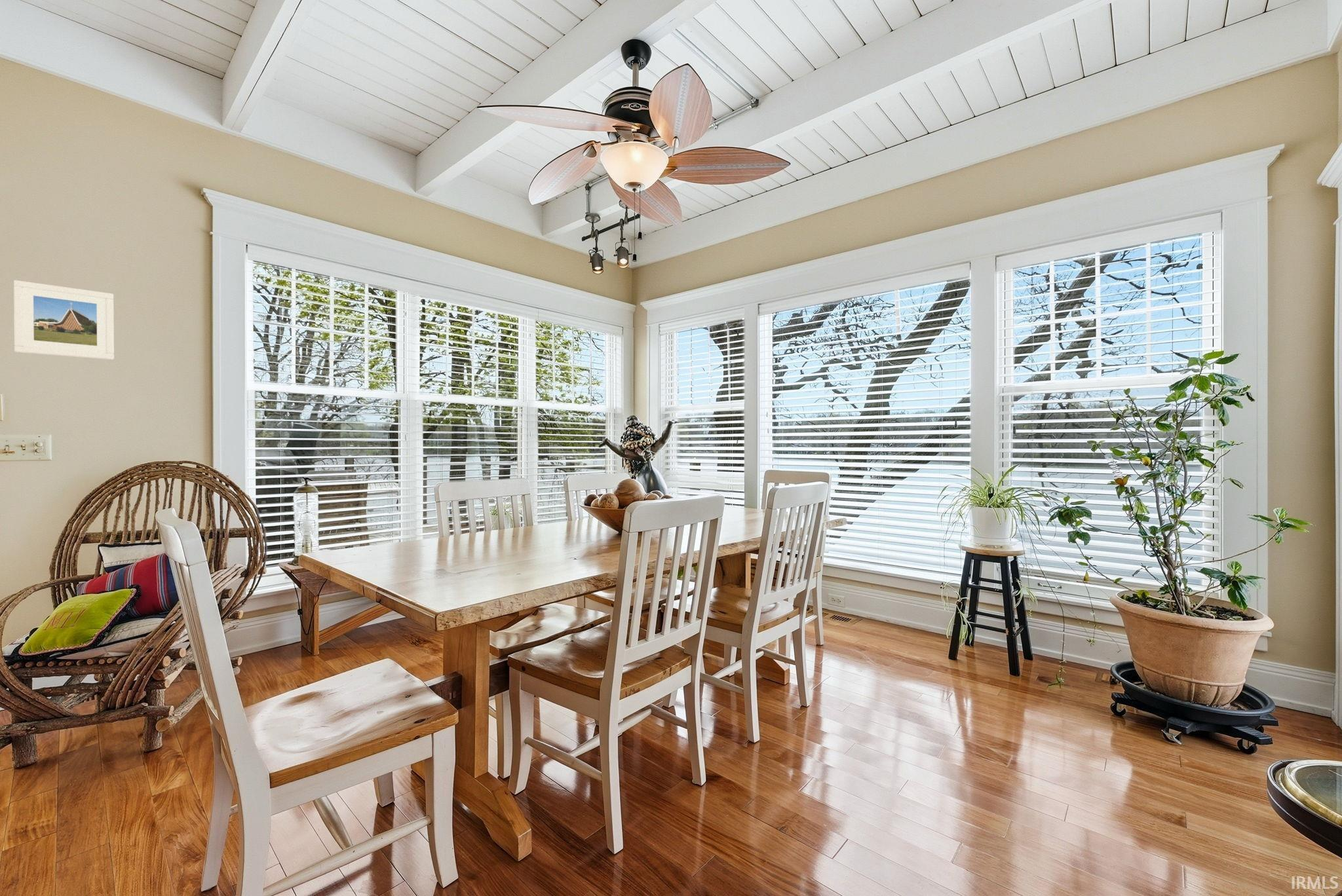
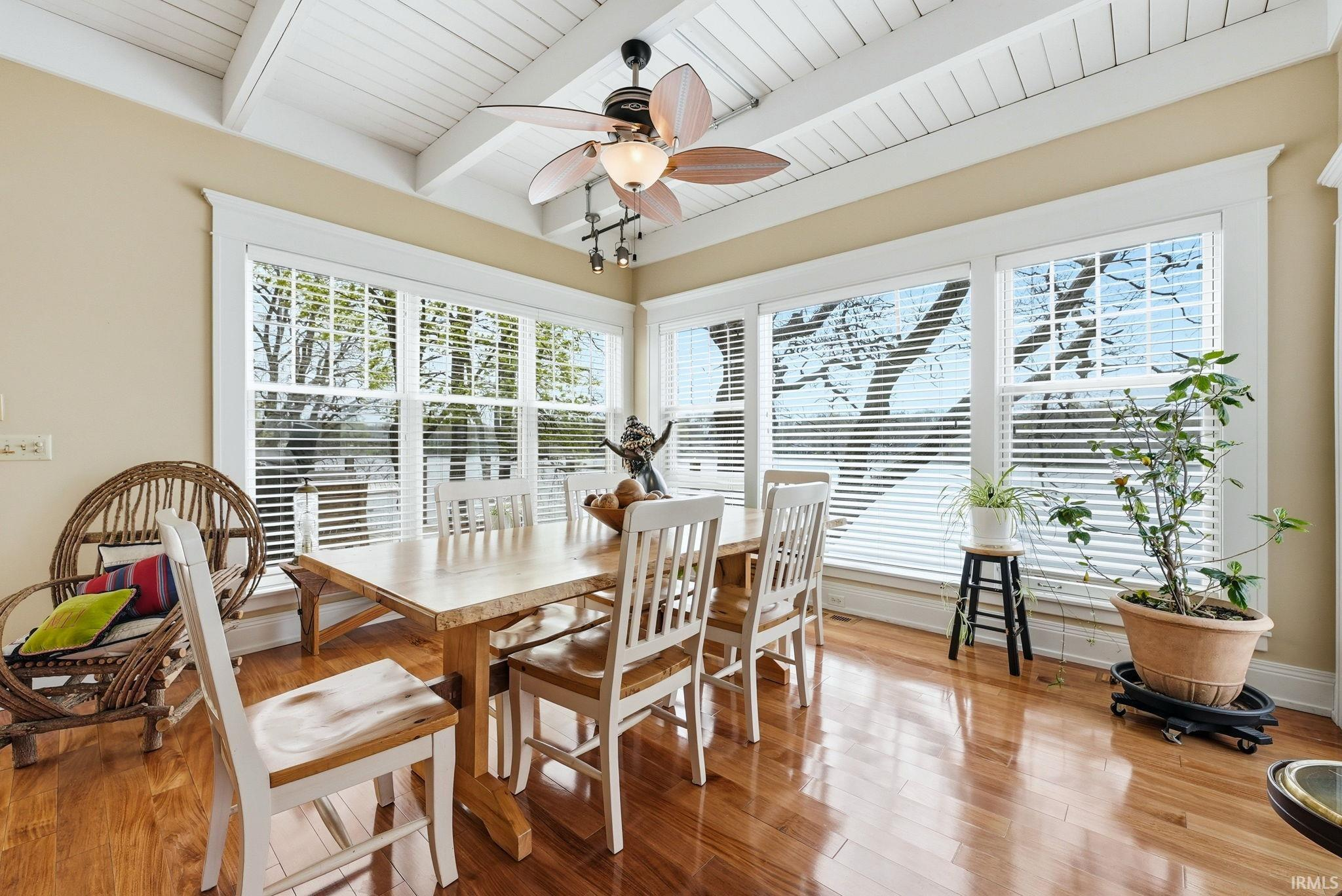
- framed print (66, 322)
